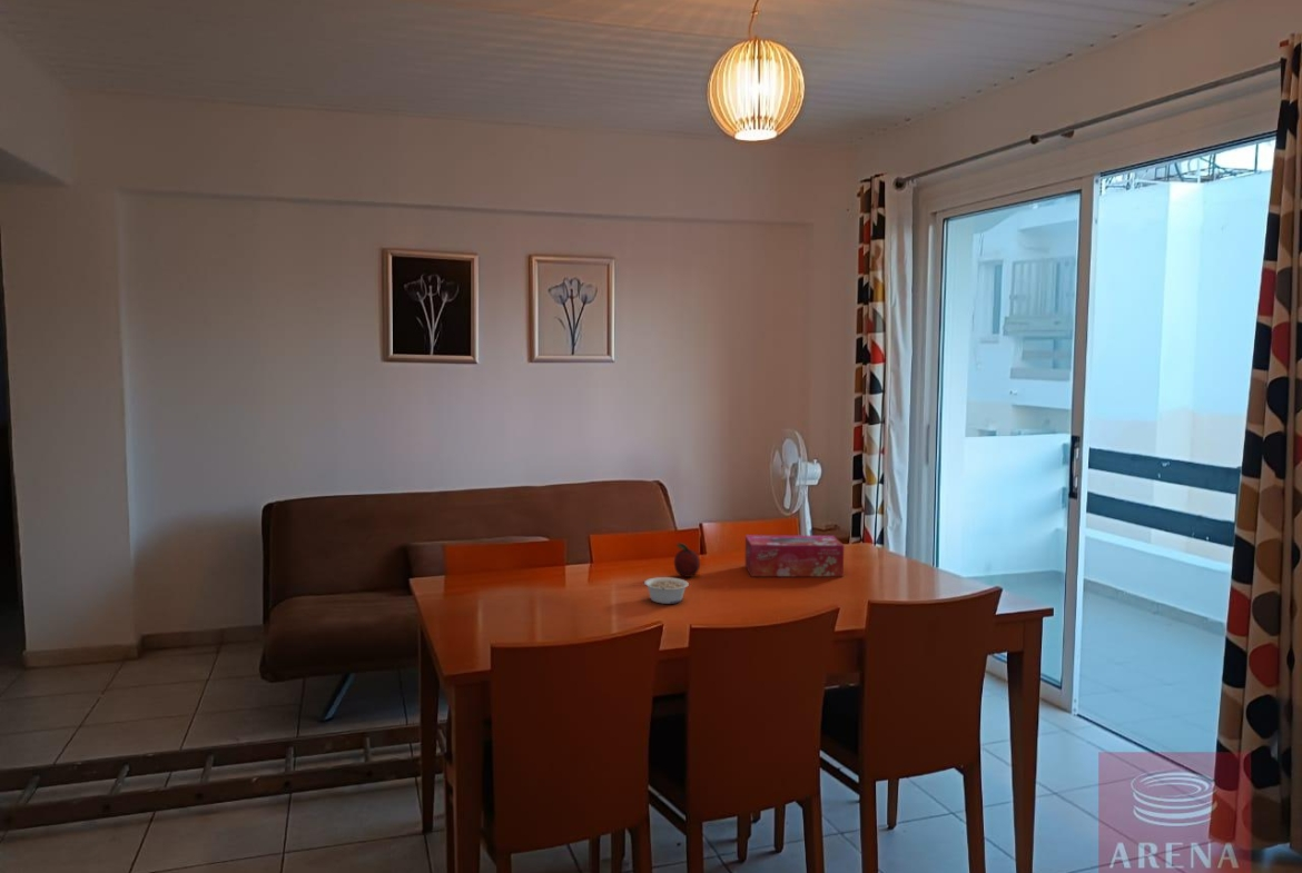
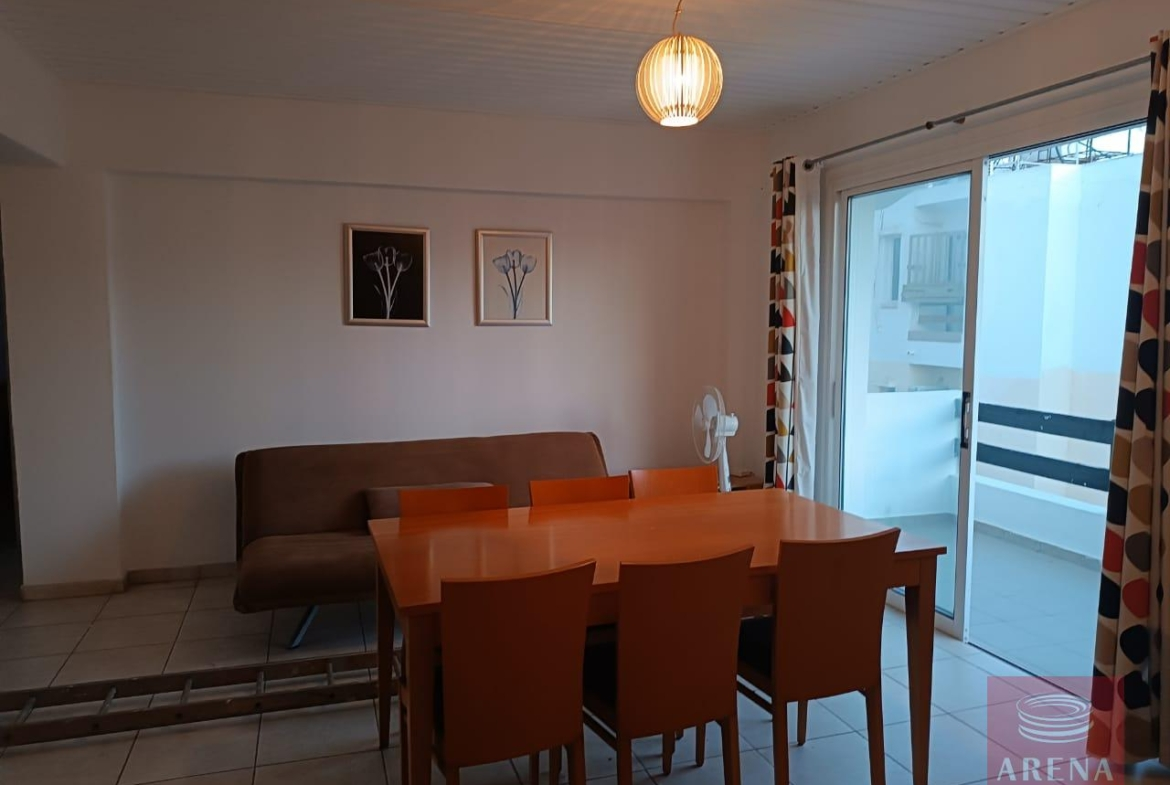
- legume (667, 589)
- tissue box (792, 555)
- fruit (685, 559)
